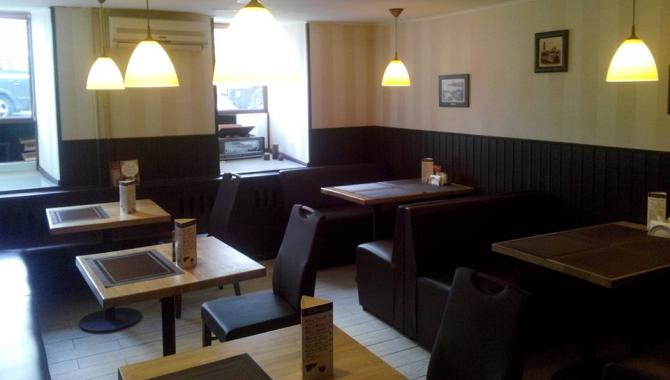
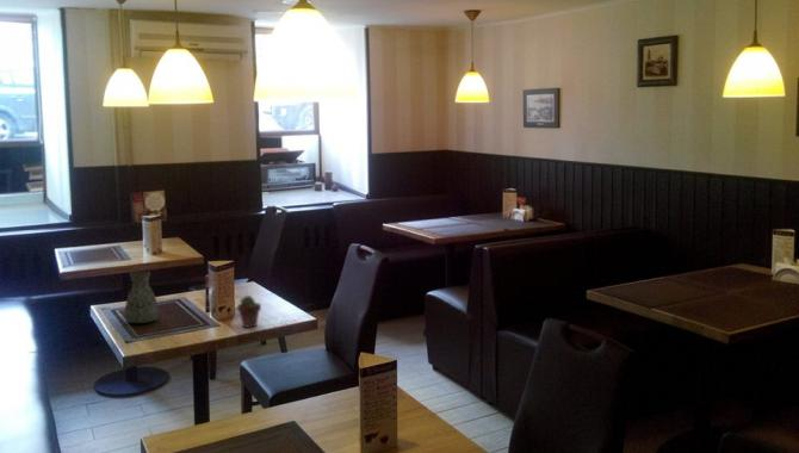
+ potted succulent (249, 310)
+ decorative vase (141, 297)
